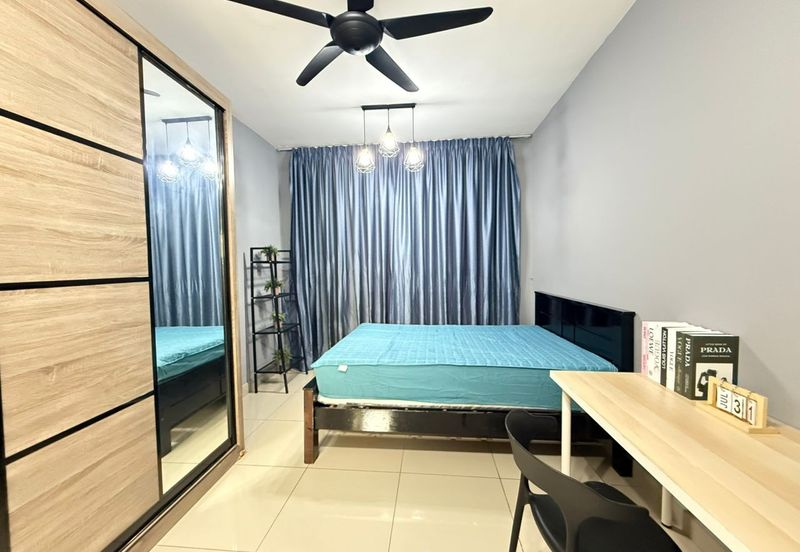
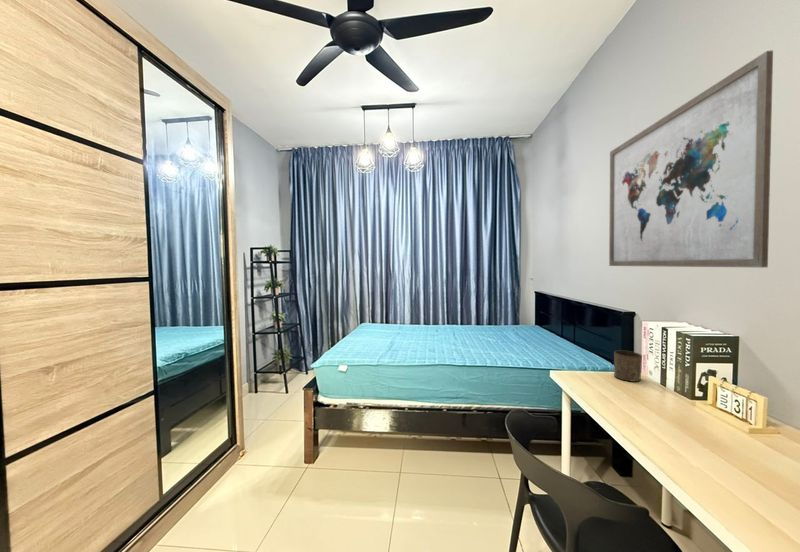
+ cup (627, 365)
+ wall art (665, 192)
